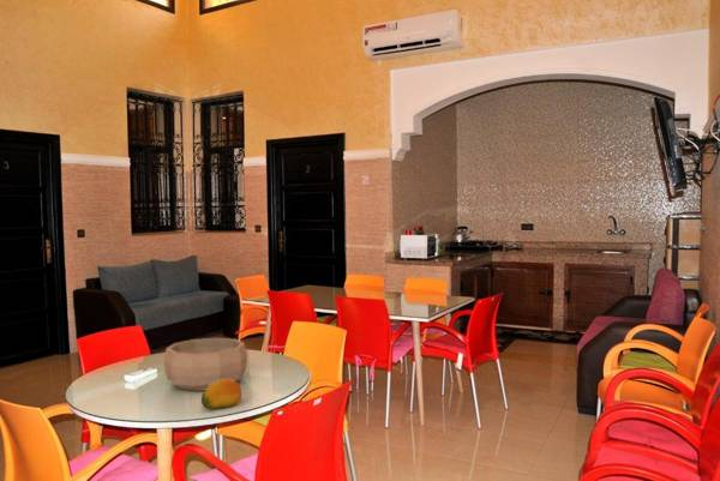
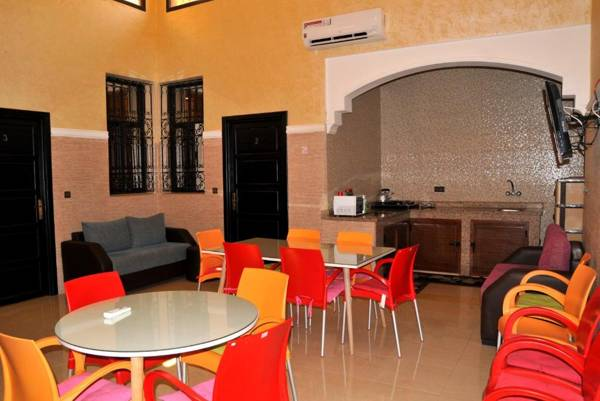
- decorative bowl (206, 363)
- fruit (221, 393)
